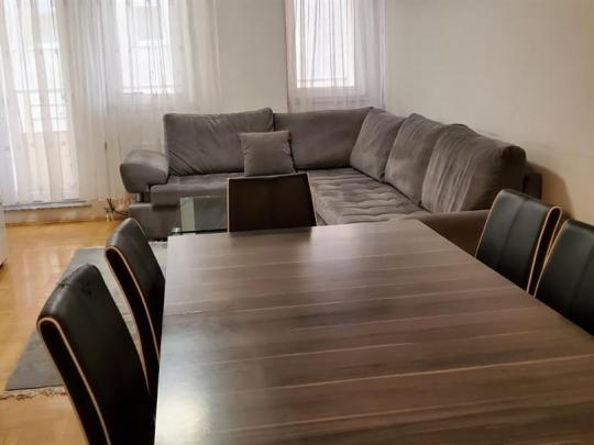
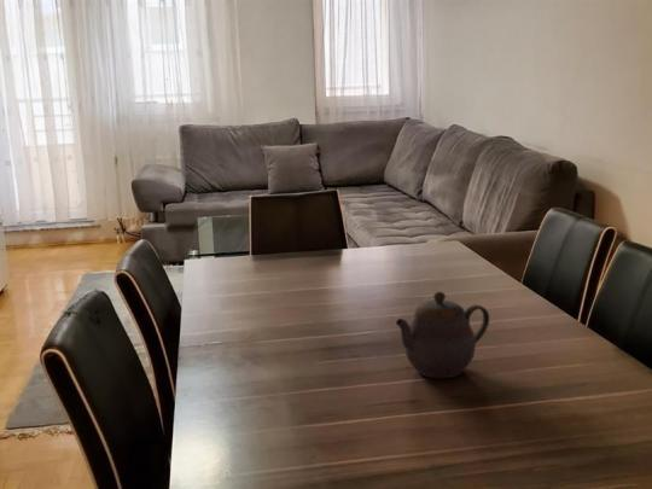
+ teapot (443, 330)
